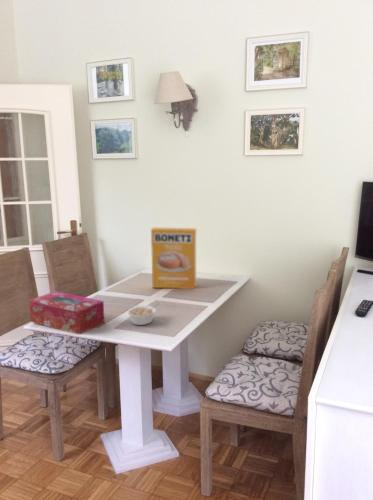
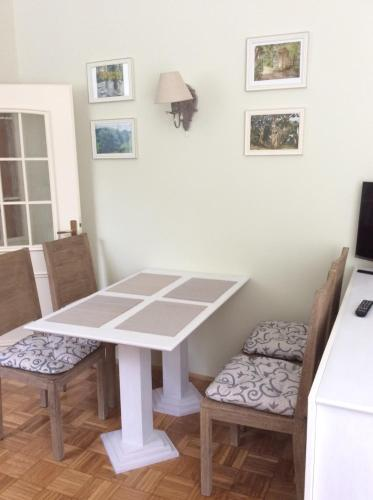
- tissue box (66, 311)
- legume (142, 314)
- cereal box (174, 258)
